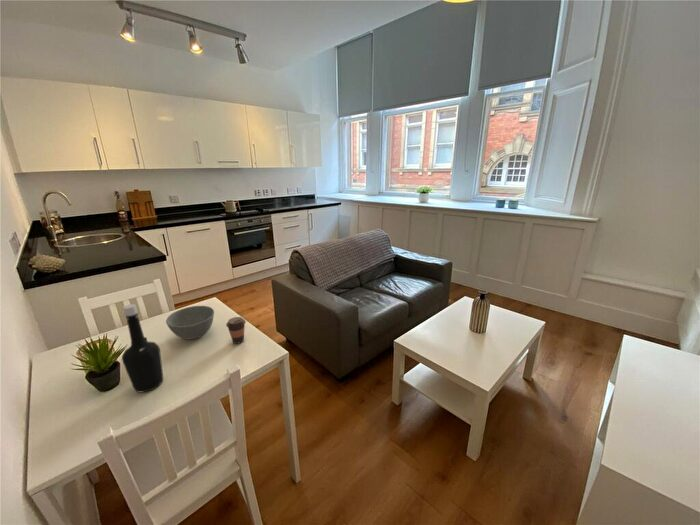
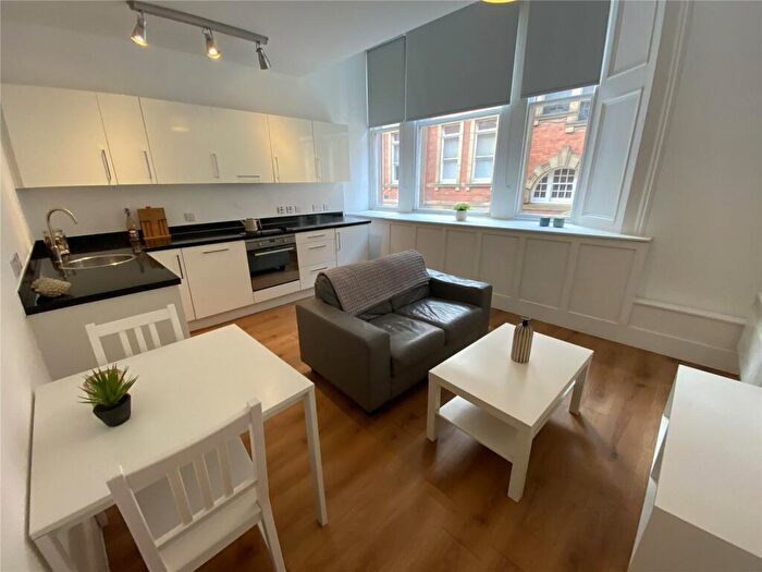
- coffee cup (237, 330)
- bottle (139, 347)
- bowl (192, 325)
